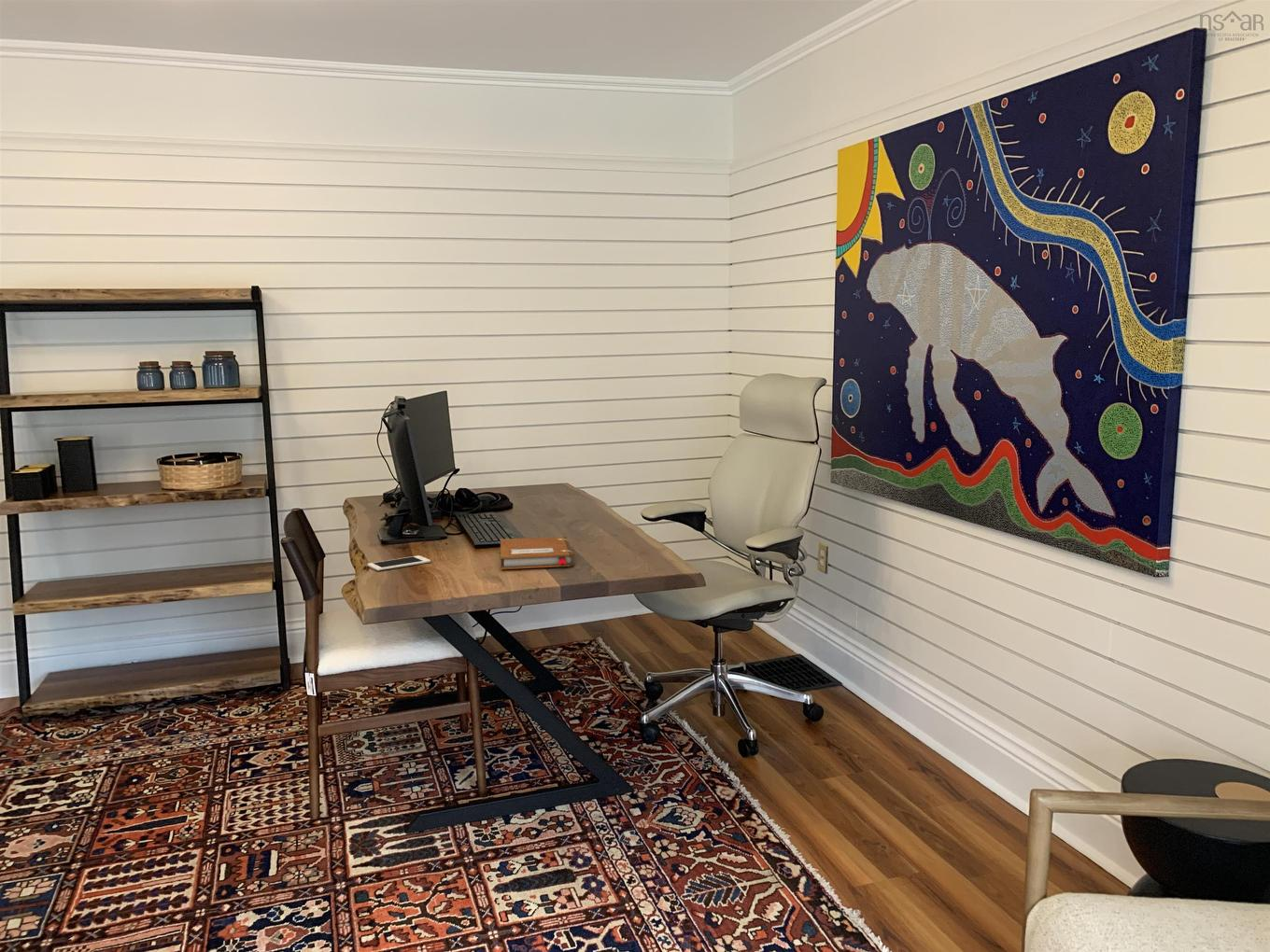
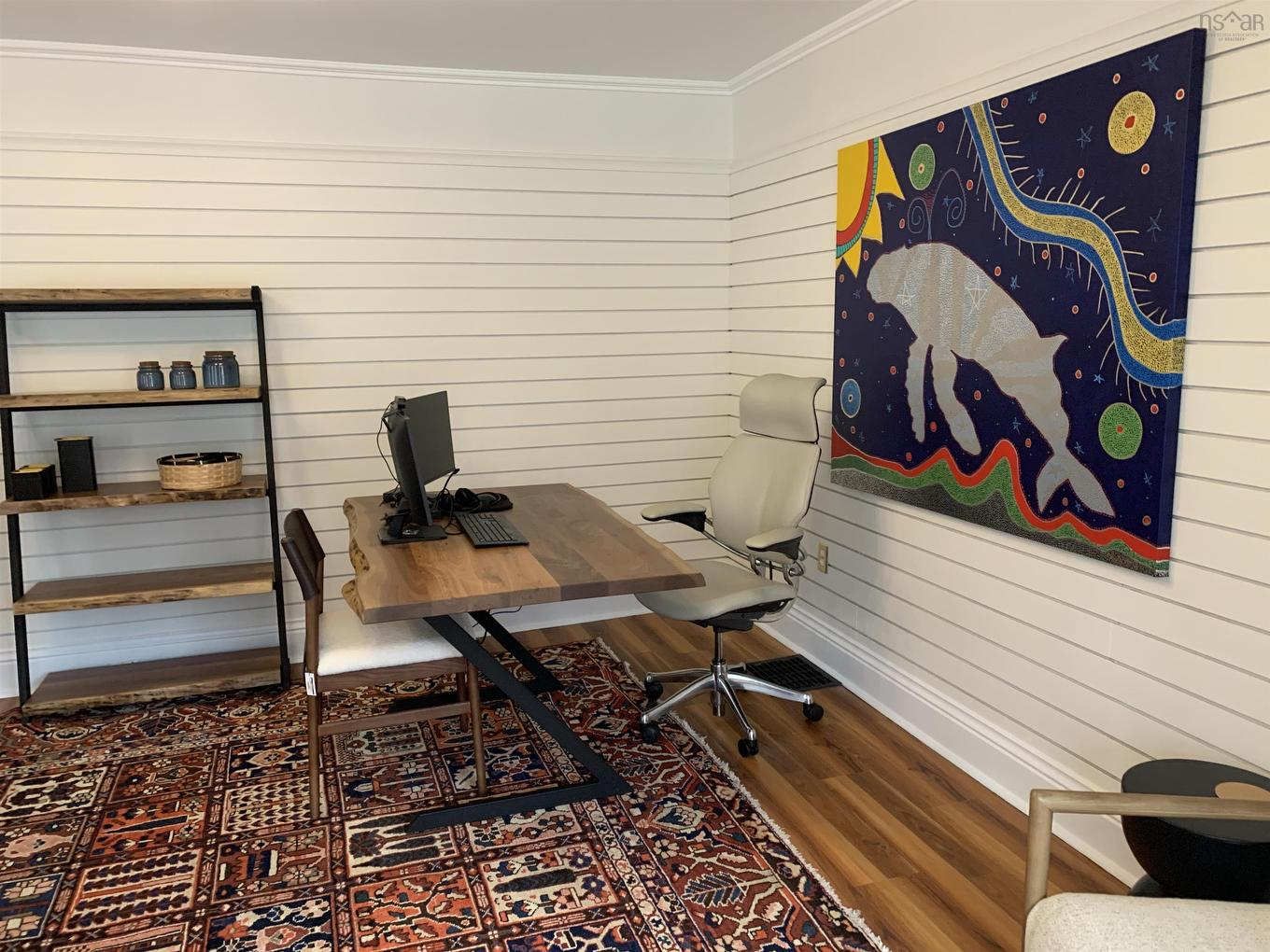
- notebook (536, 553)
- cell phone (399, 563)
